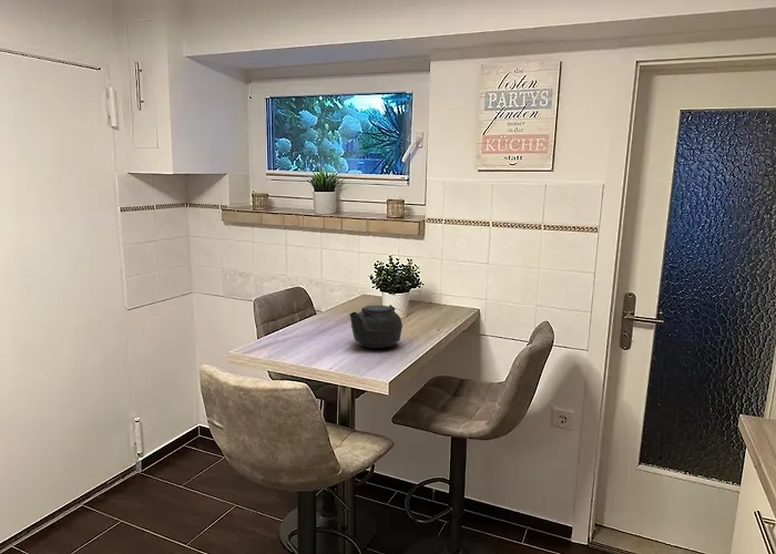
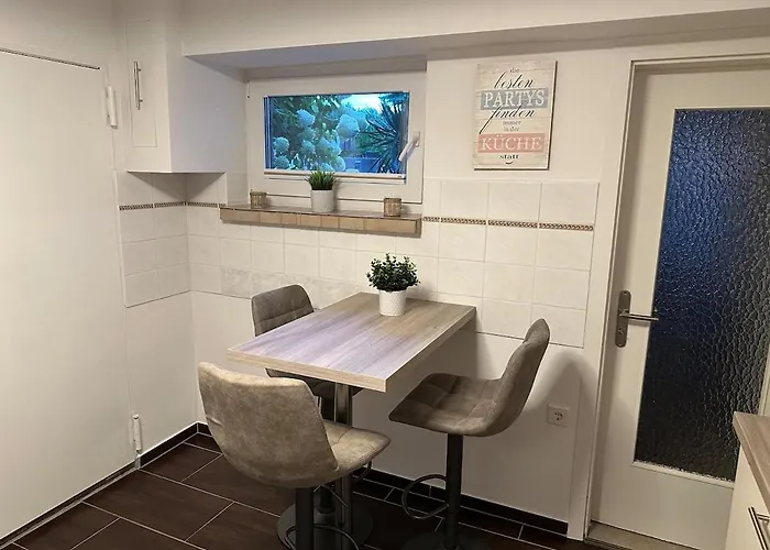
- teapot (372, 327)
